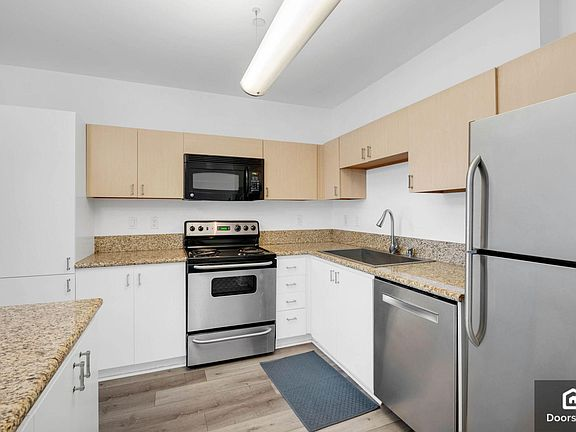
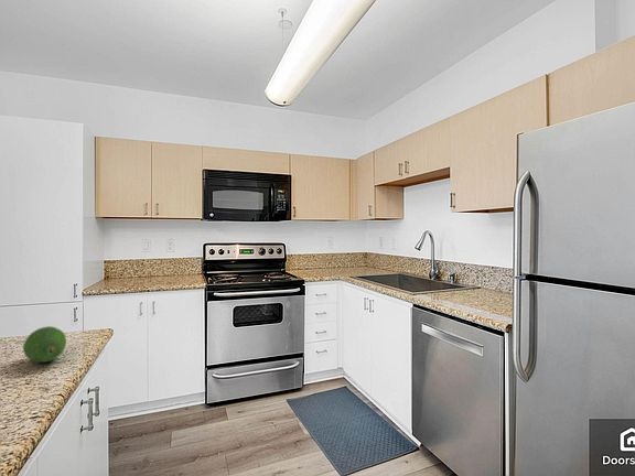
+ fruit (45, 345)
